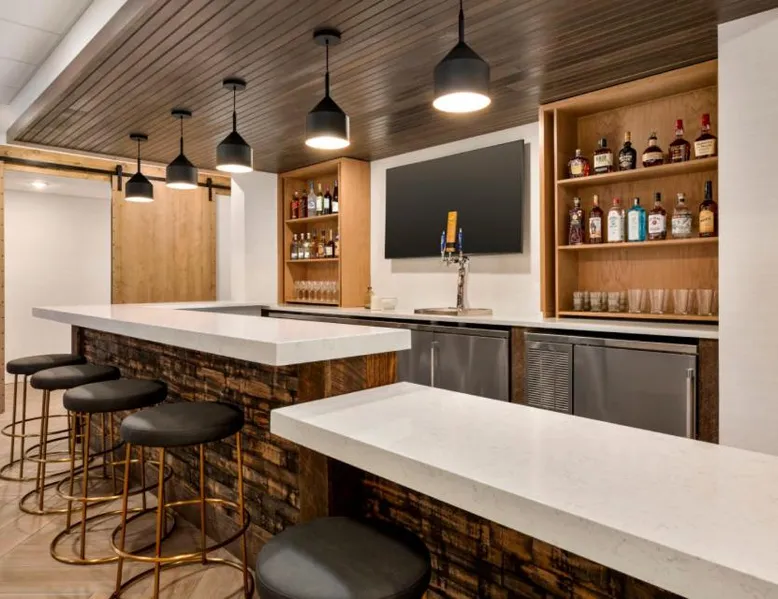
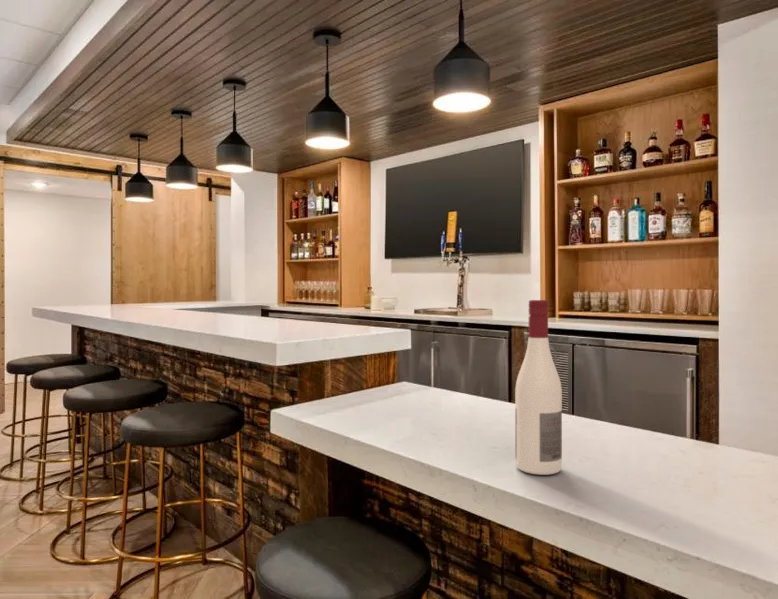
+ alcohol (538, 384)
